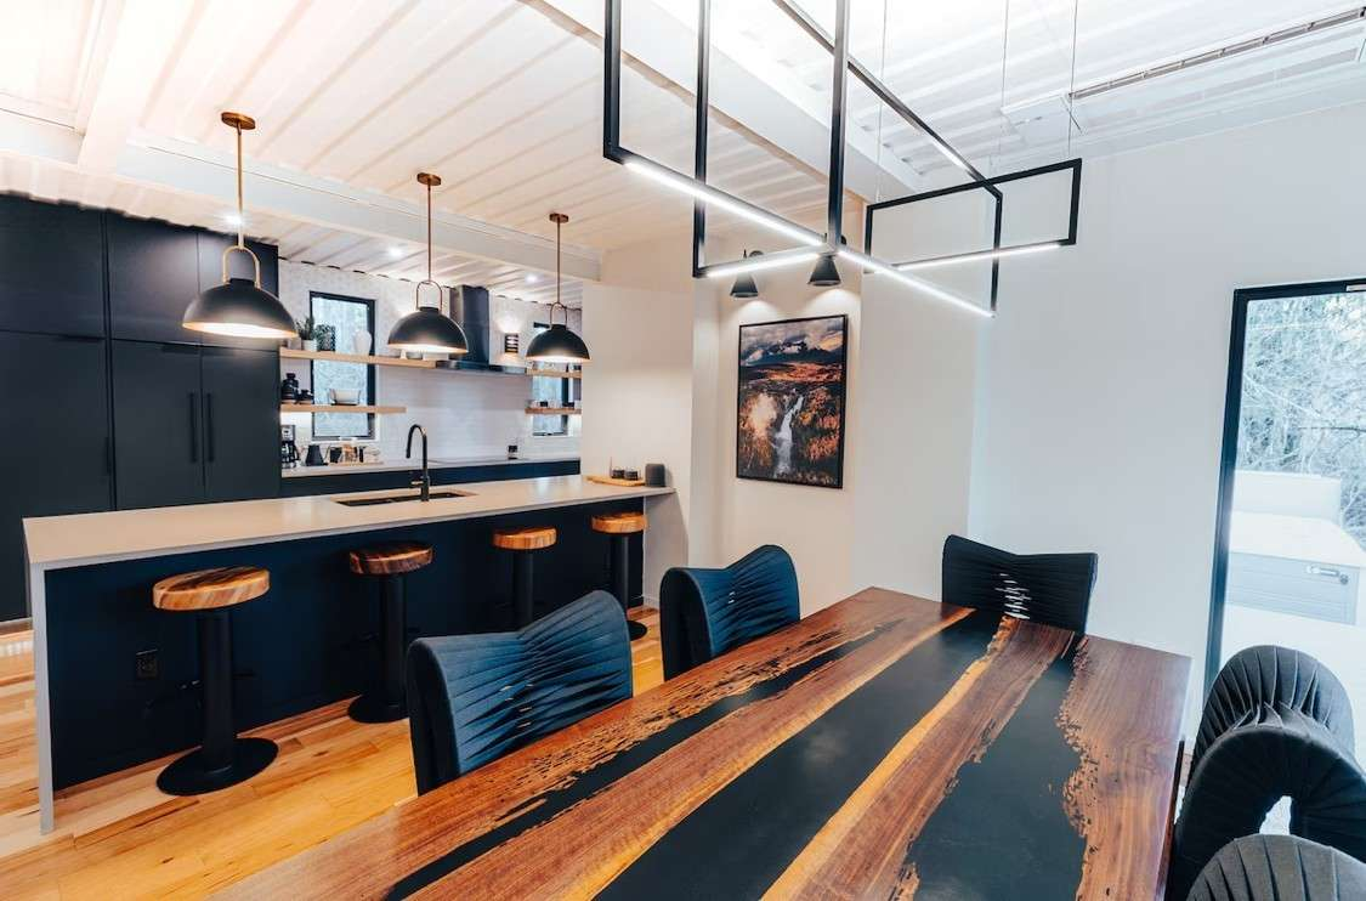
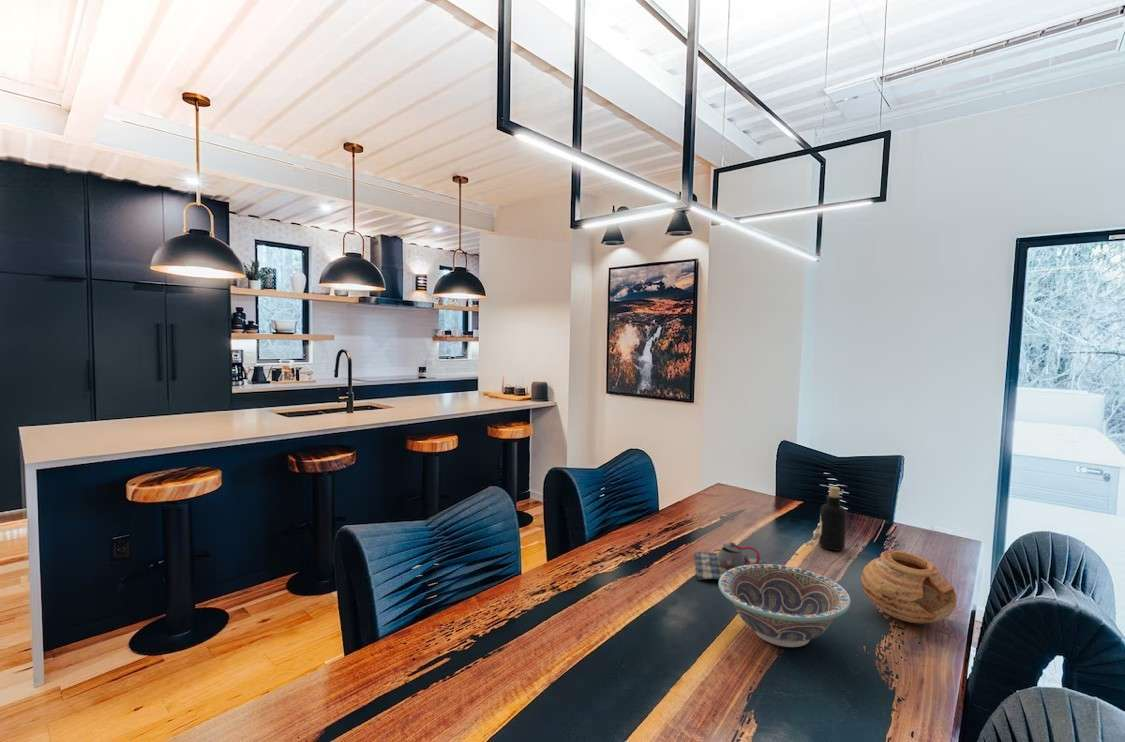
+ decorative bowl (780, 609)
+ teapot (731, 556)
+ bottle (833, 517)
+ ceramic pot (907, 587)
